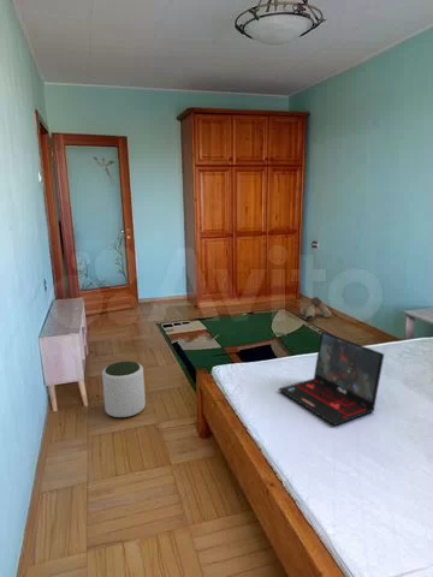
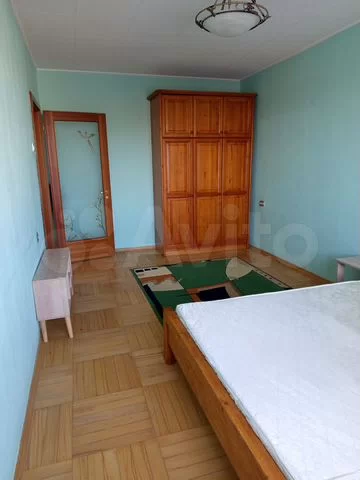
- laptop (327, 374)
- plant pot (124, 388)
- boots (313, 308)
